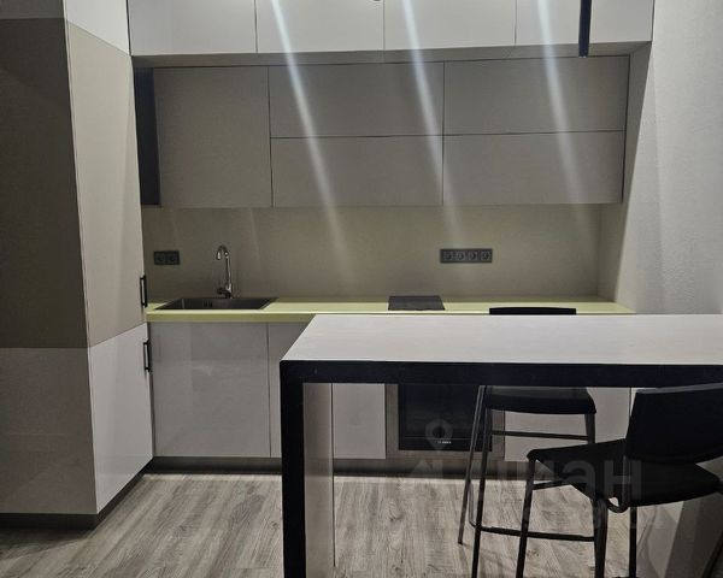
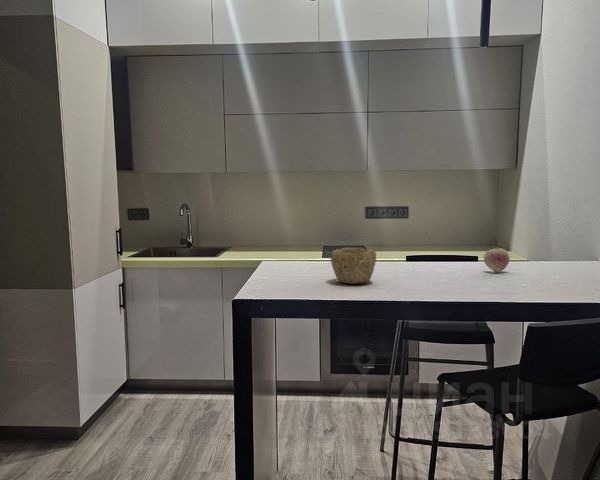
+ fruit (497, 260)
+ bowl (353, 265)
